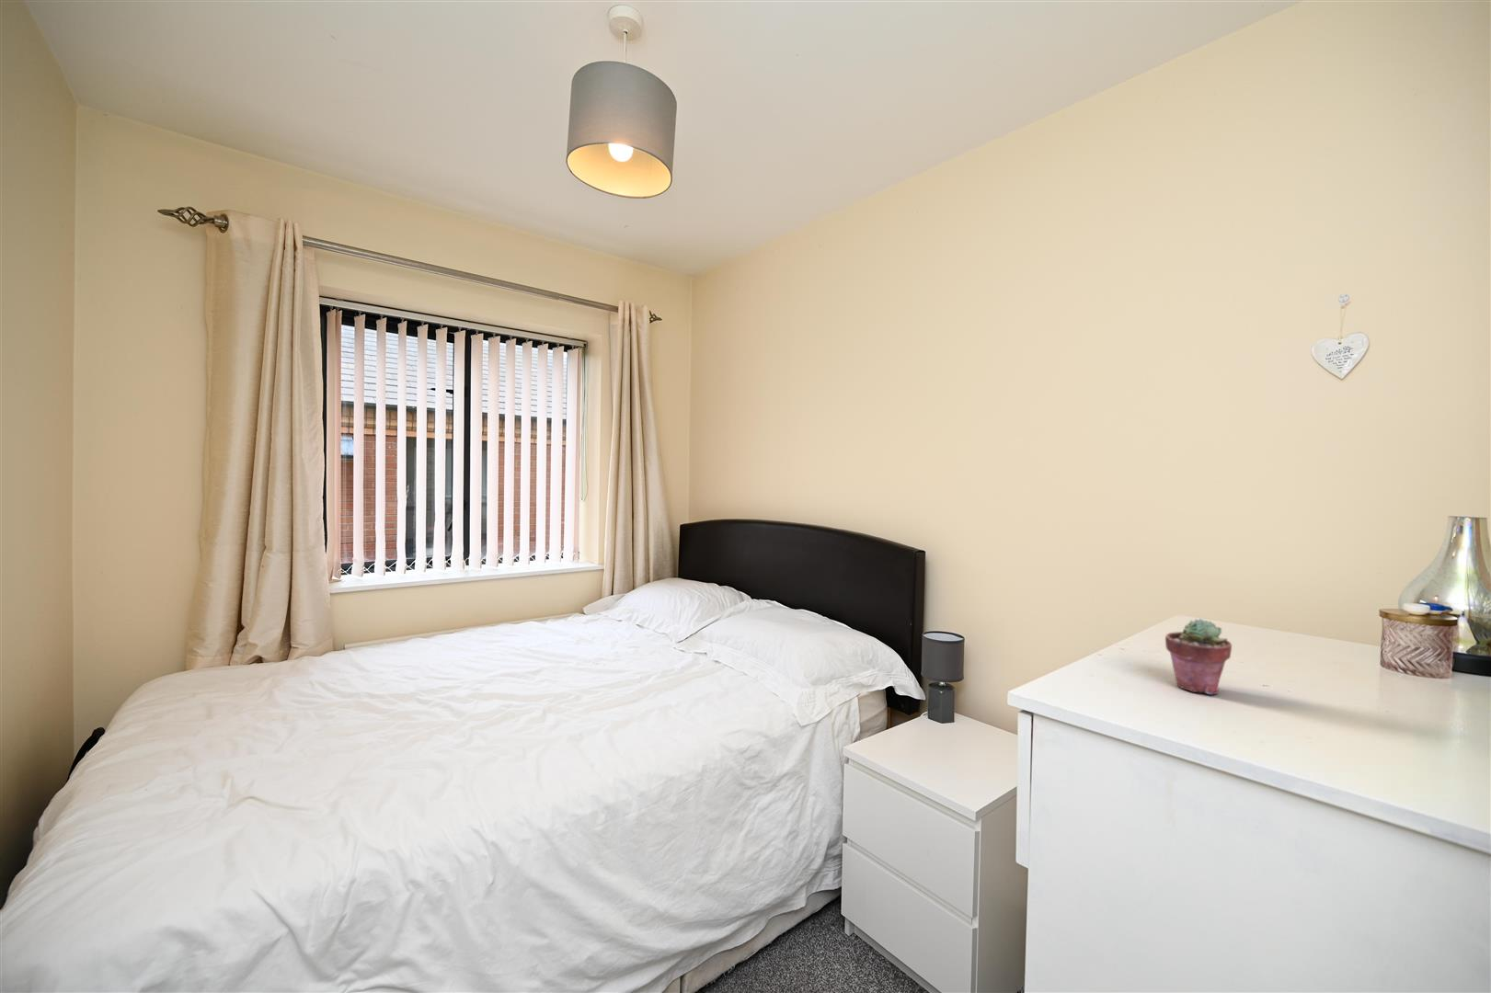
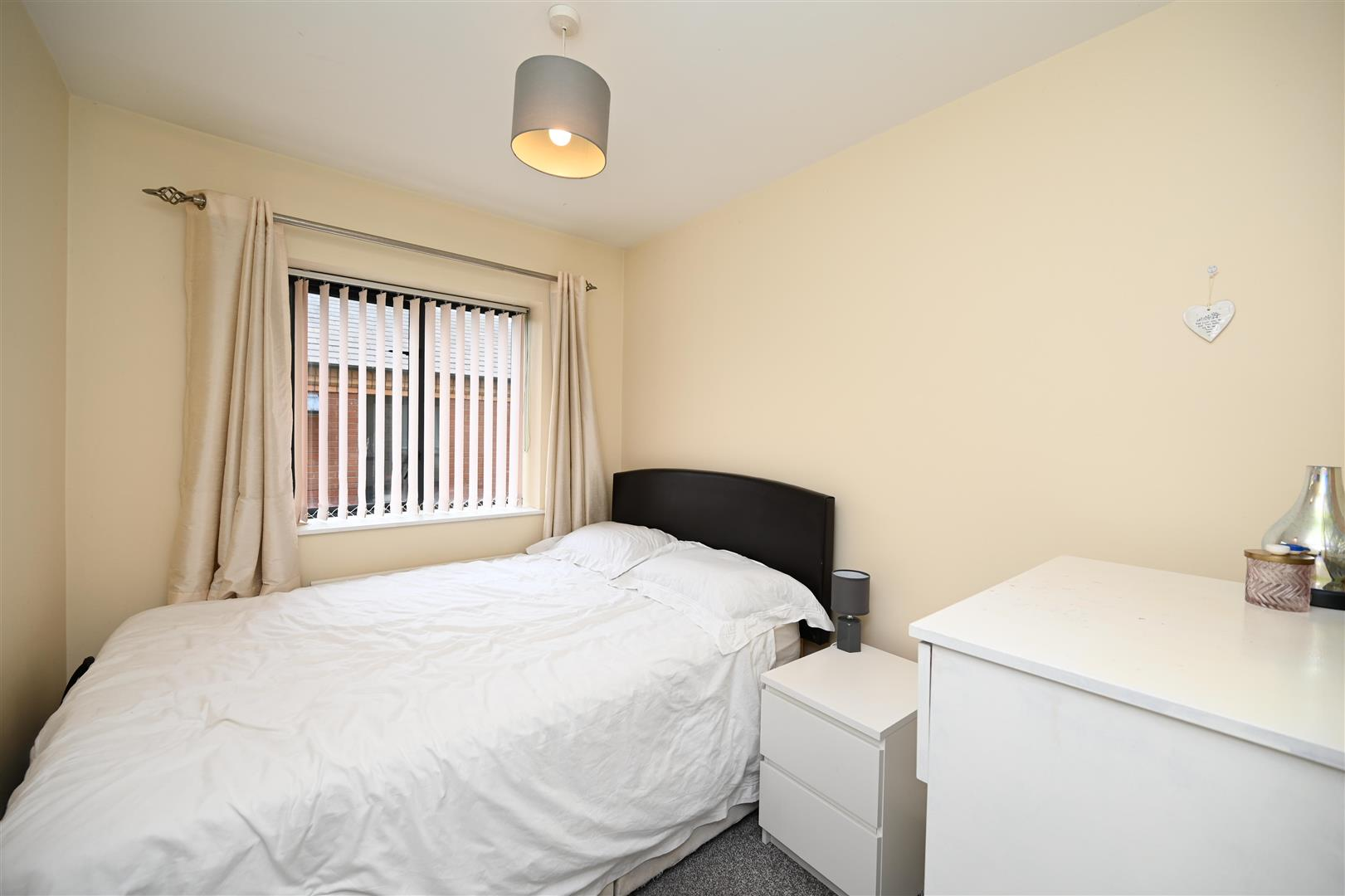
- potted succulent (1197, 653)
